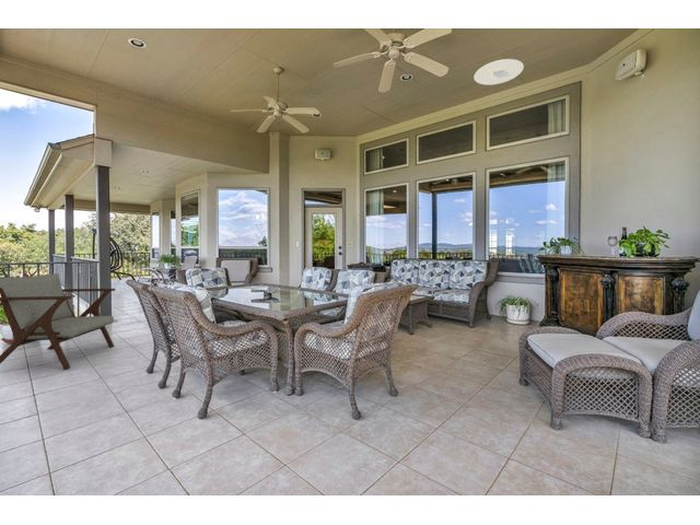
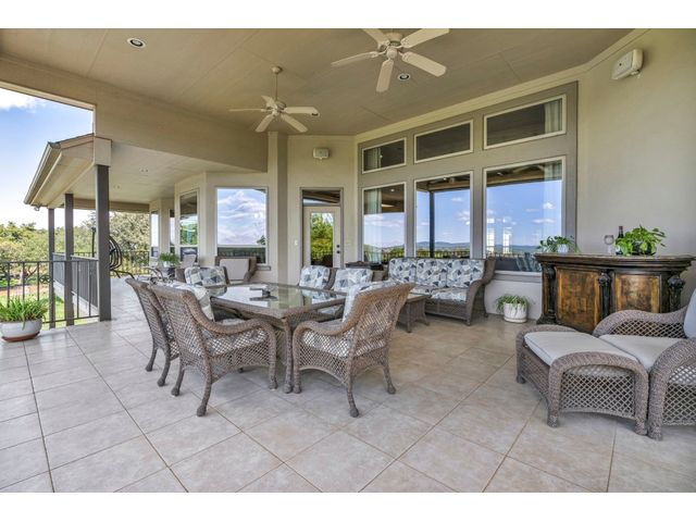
- lounge chair (57, 316)
- ceiling light (498, 70)
